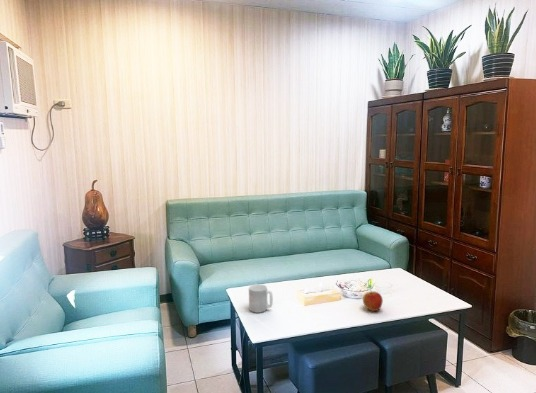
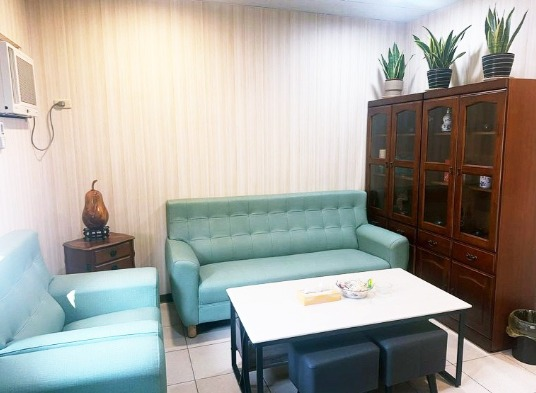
- apple (372, 300)
- mug (260, 298)
